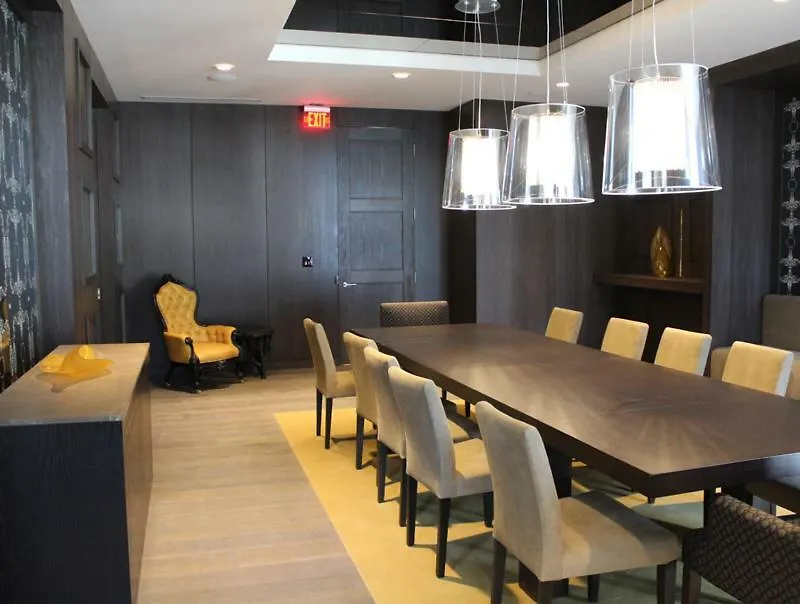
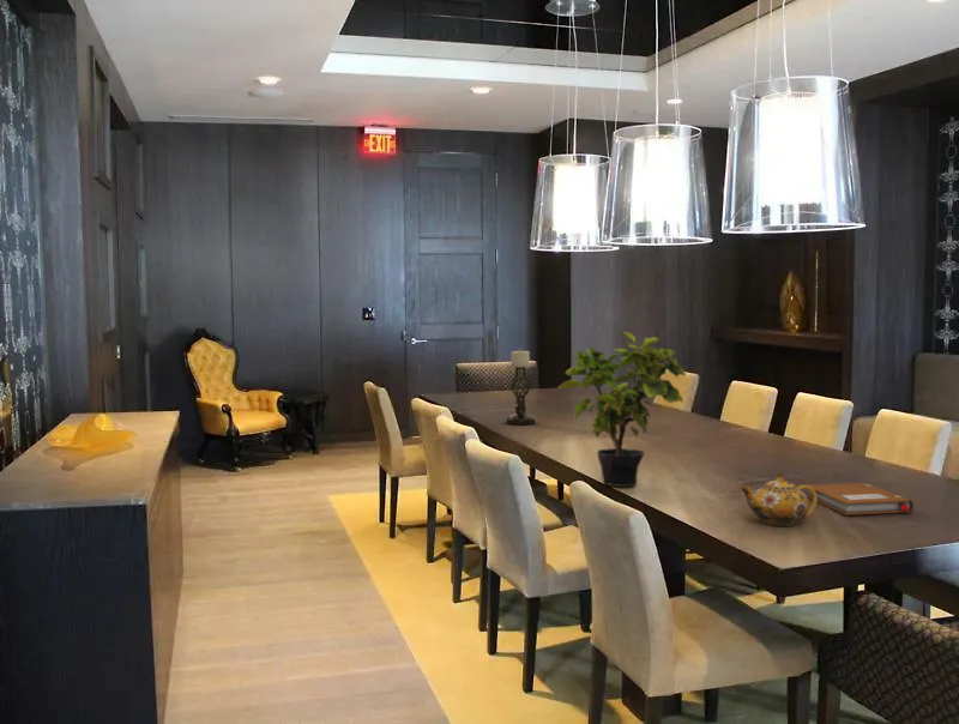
+ notebook (858, 497)
+ candle holder (520, 385)
+ potted plant (626, 408)
+ teapot (778, 497)
